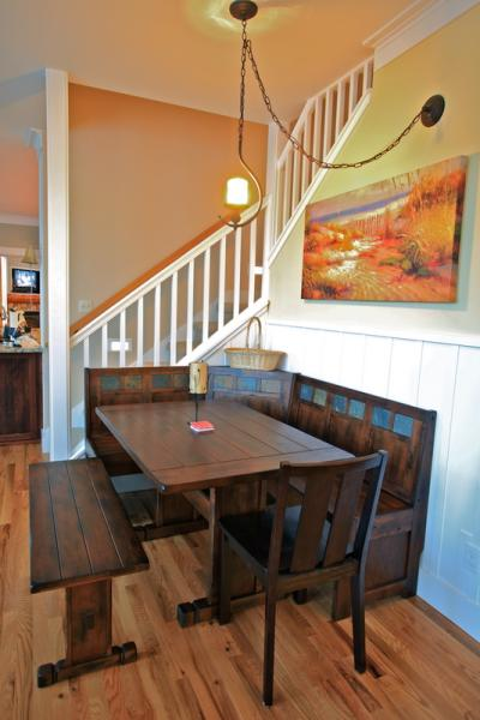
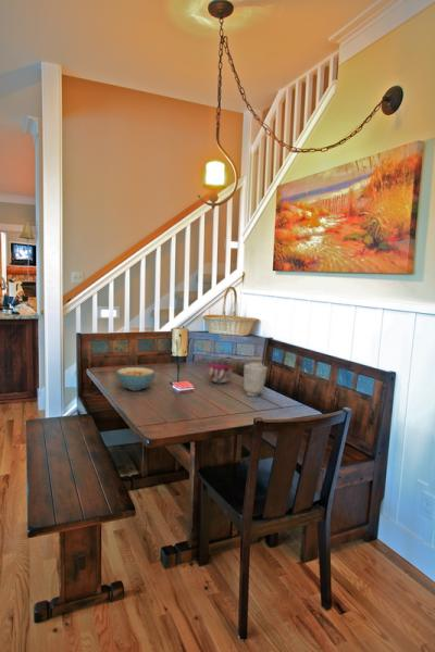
+ cereal bowl (135, 380)
+ vase (254, 376)
+ decorative bowl (219, 374)
